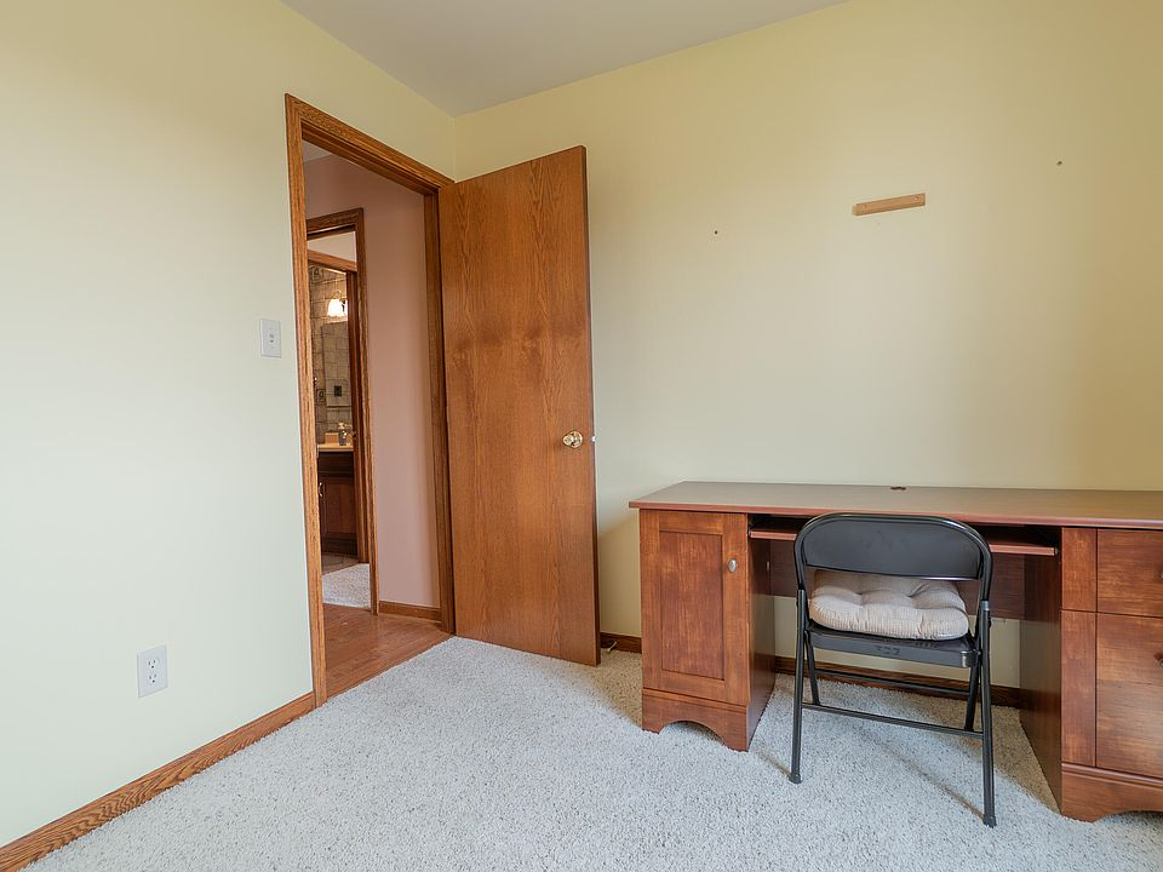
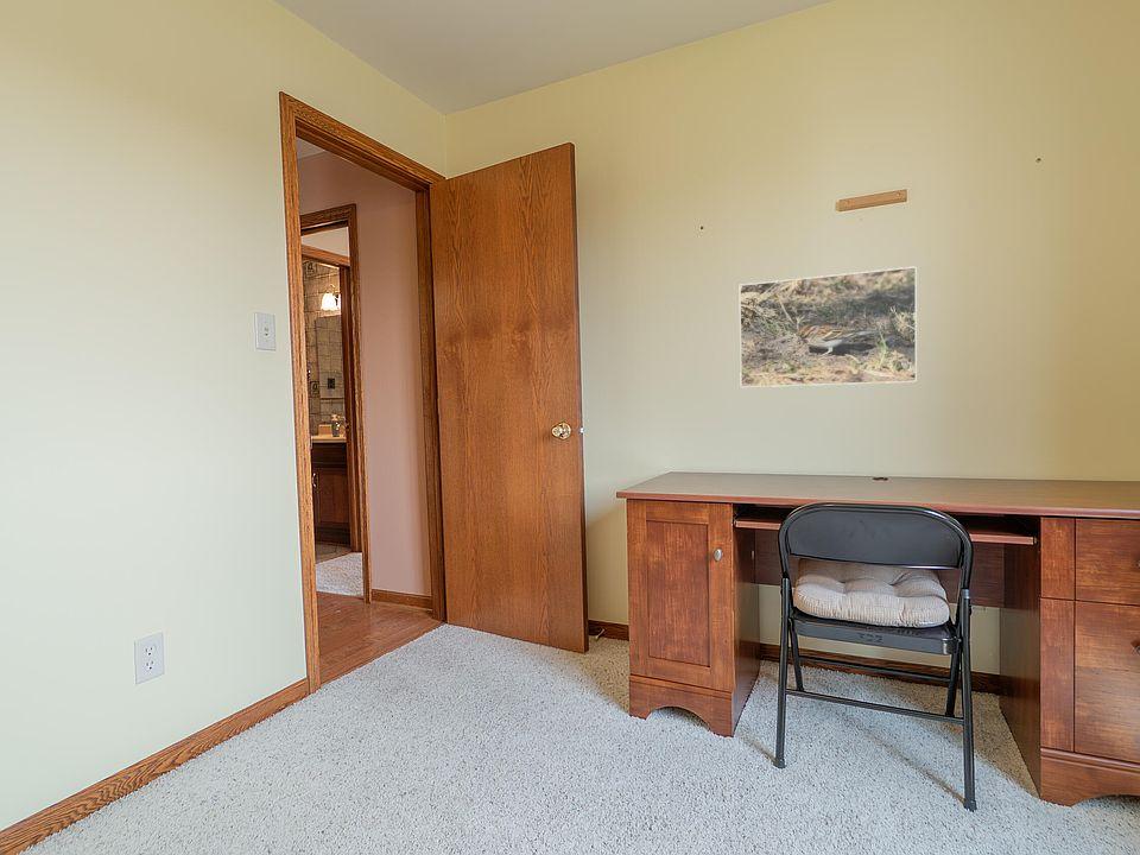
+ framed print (823, 330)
